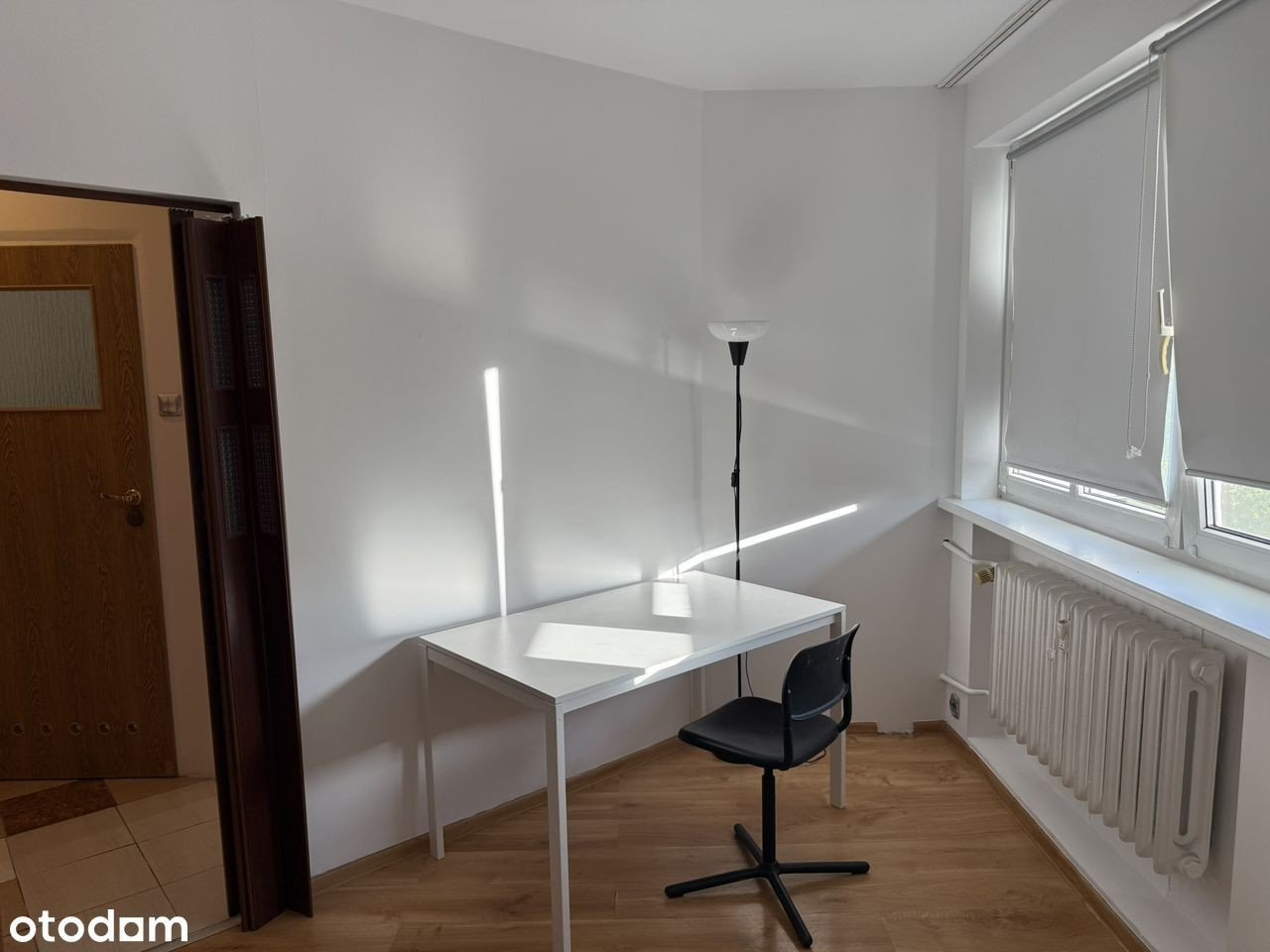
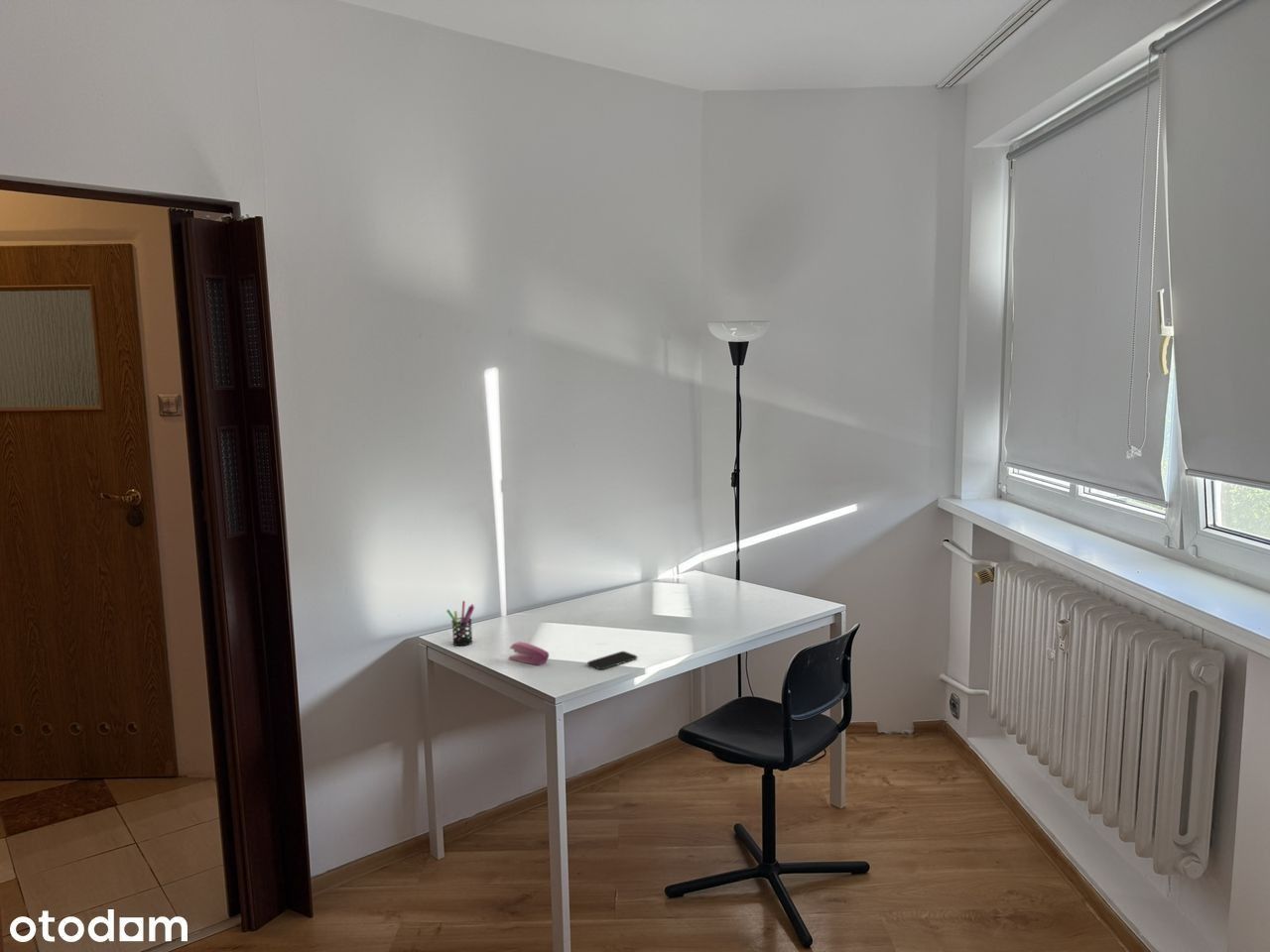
+ smartphone (612, 659)
+ stapler (529, 653)
+ pen holder (459, 623)
